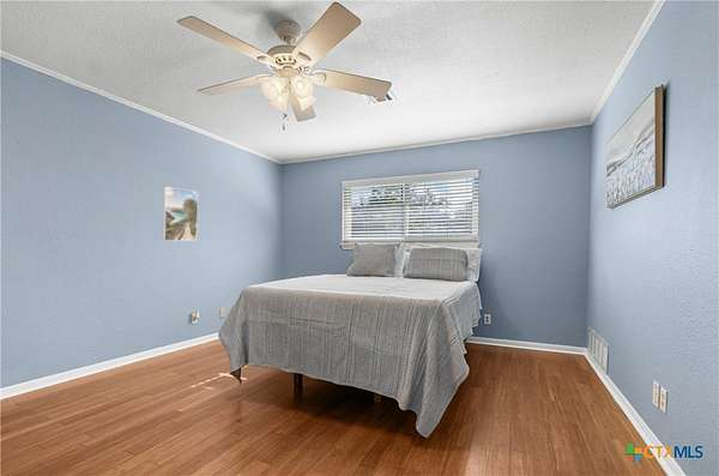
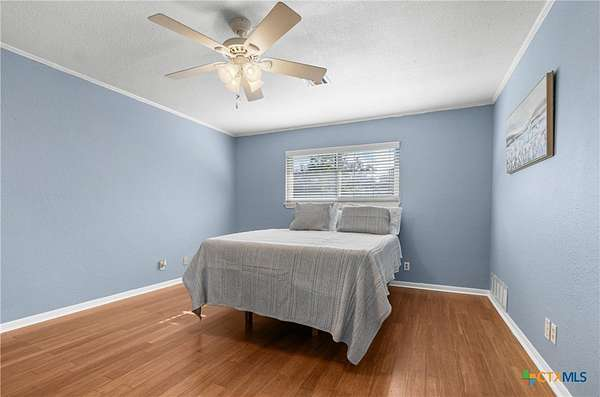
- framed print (181, 215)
